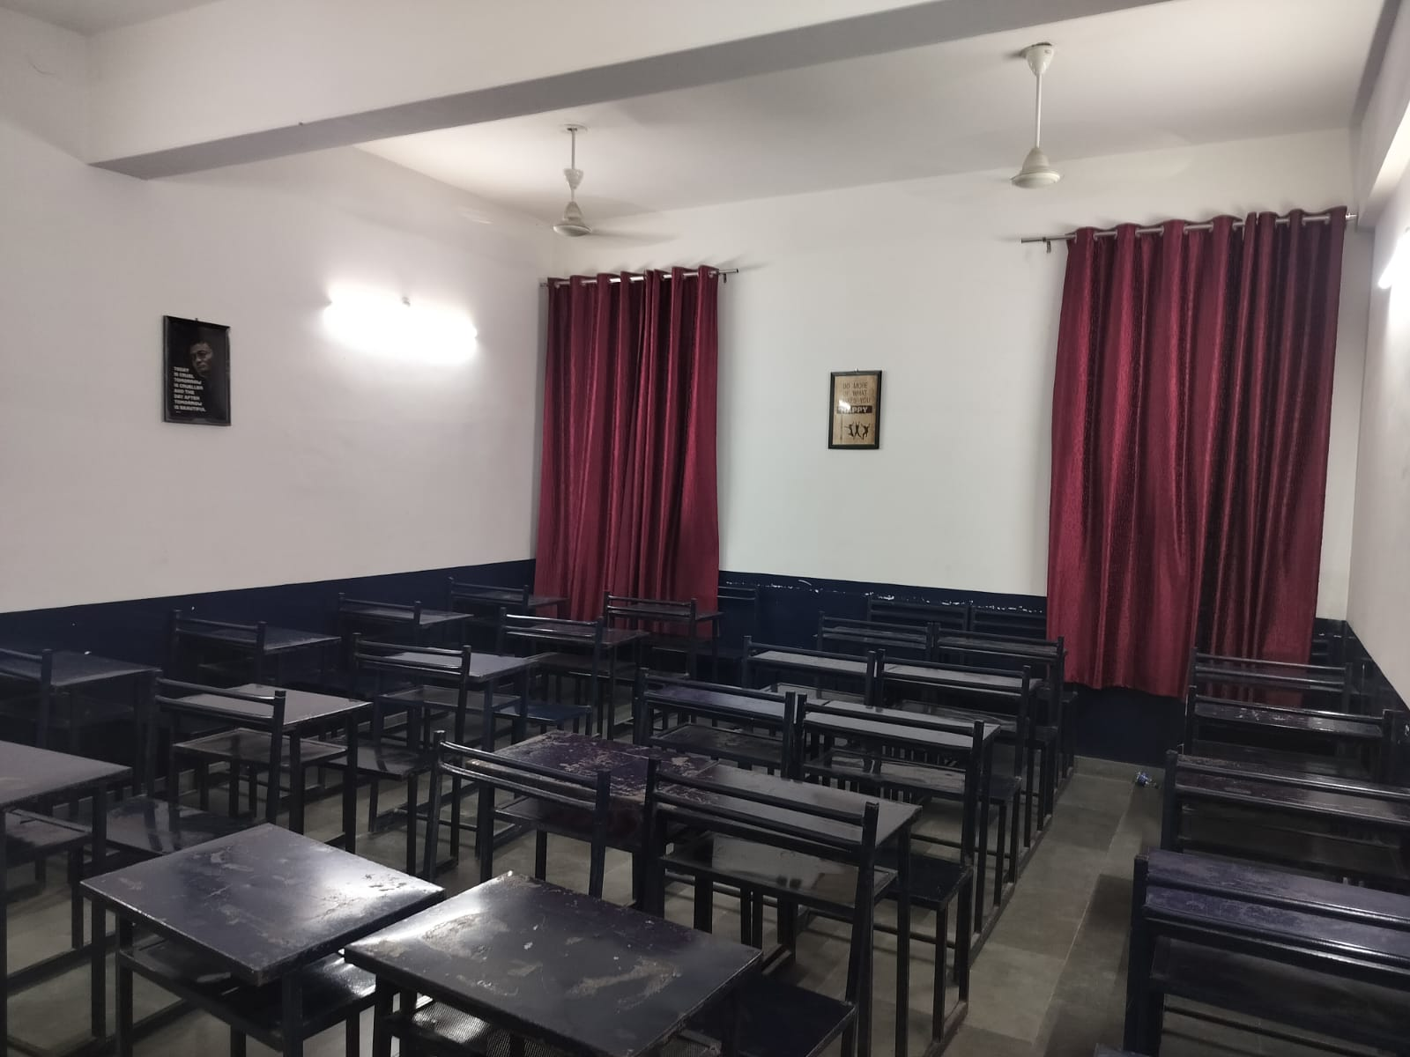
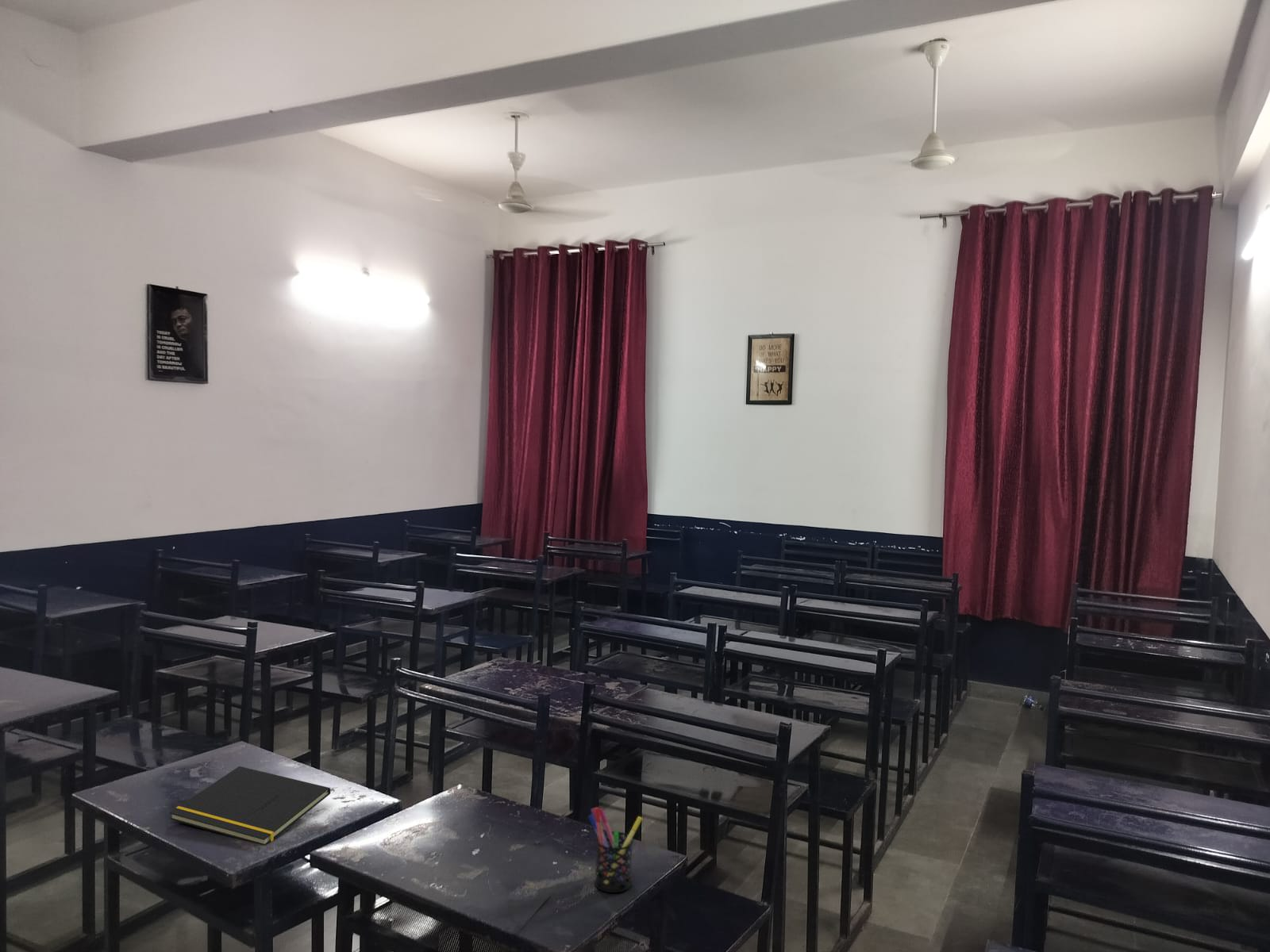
+ notepad (251, 803)
+ pen holder (612, 847)
